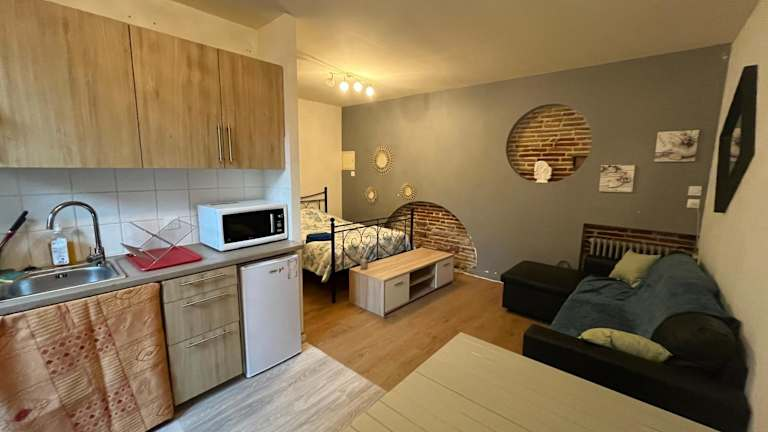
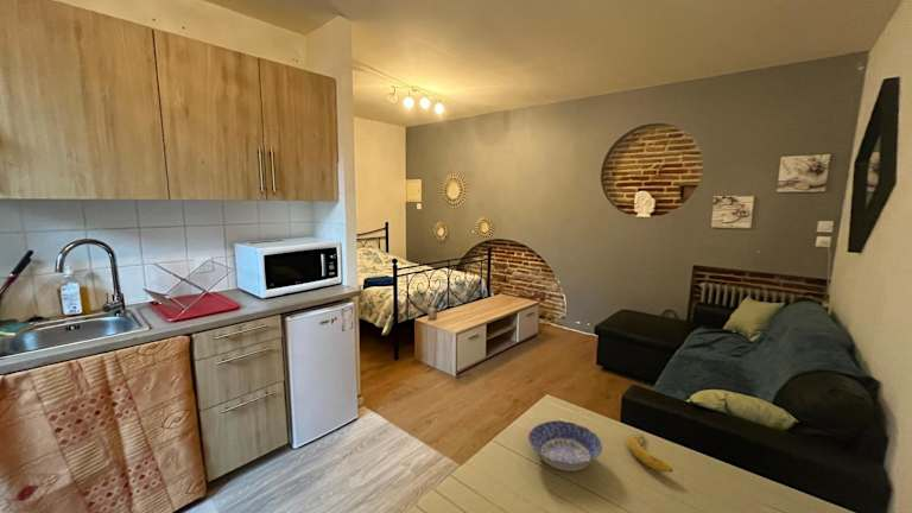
+ fruit (645, 450)
+ bowl (563, 448)
